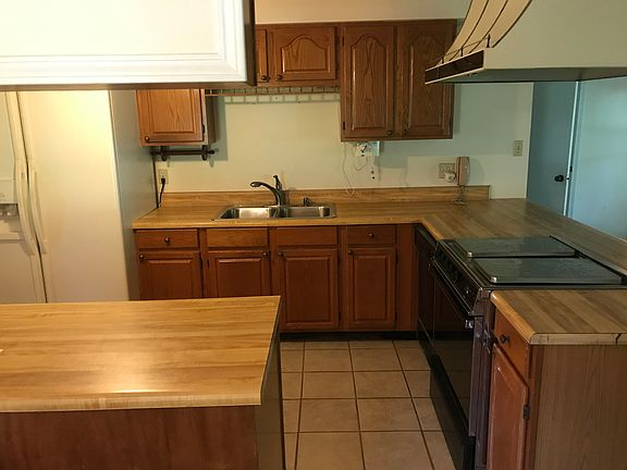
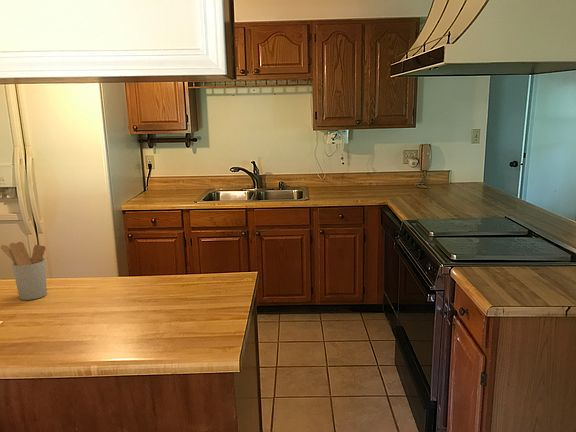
+ utensil holder (24, 269)
